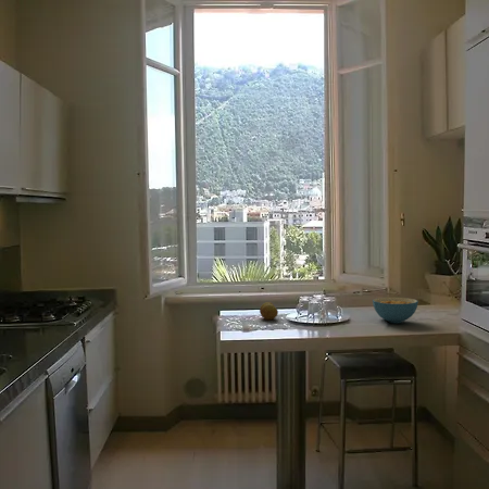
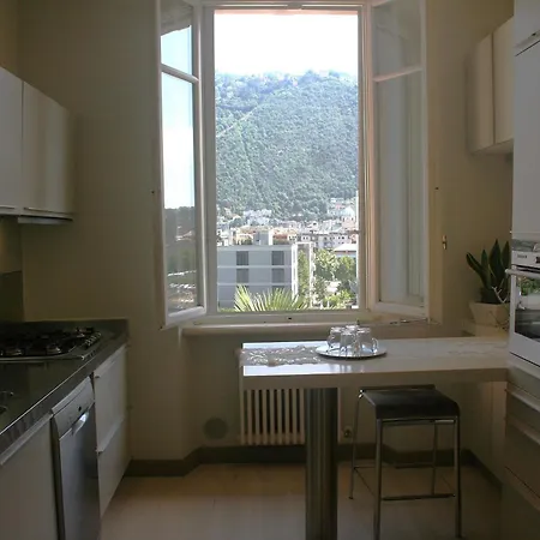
- fruit (268, 311)
- cereal bowl (394, 311)
